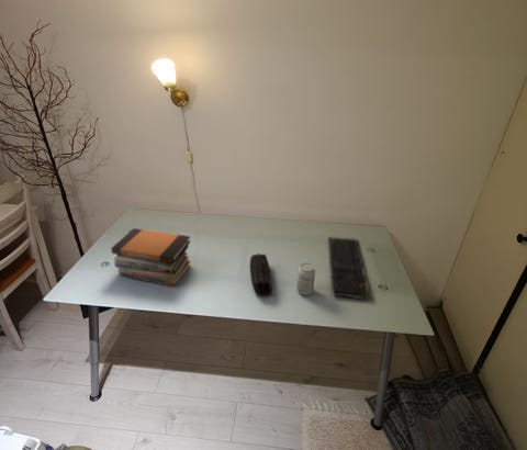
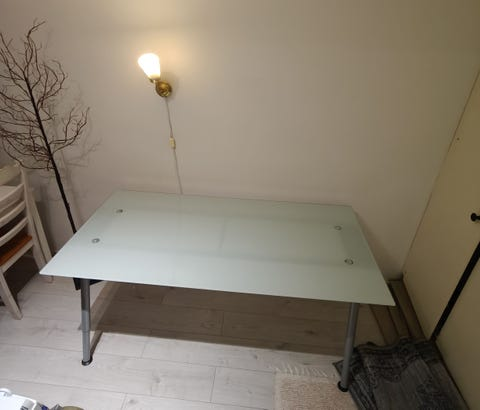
- beverage can (305, 279)
- book stack (153, 256)
- keyboard (346, 263)
- pencil case (260, 269)
